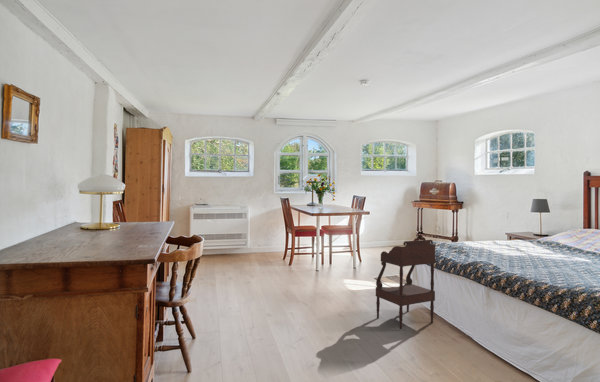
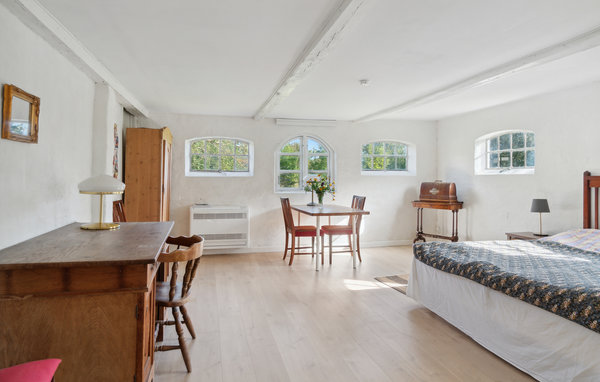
- side table (406, 279)
